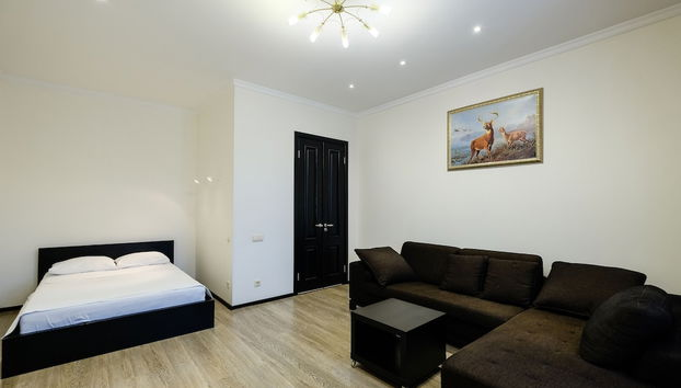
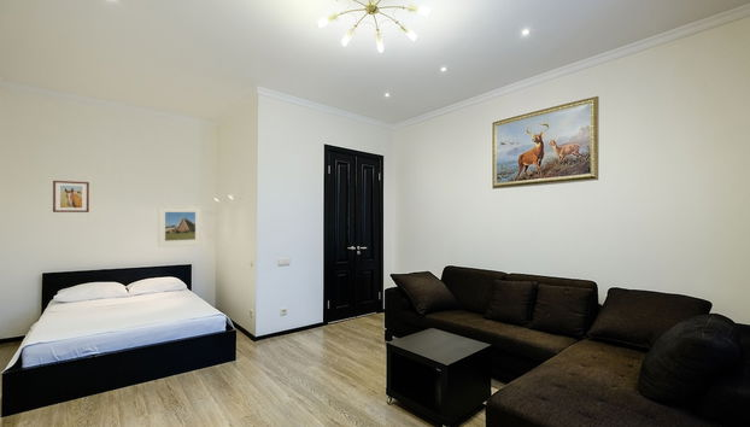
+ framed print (180, 226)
+ wall art (71, 197)
